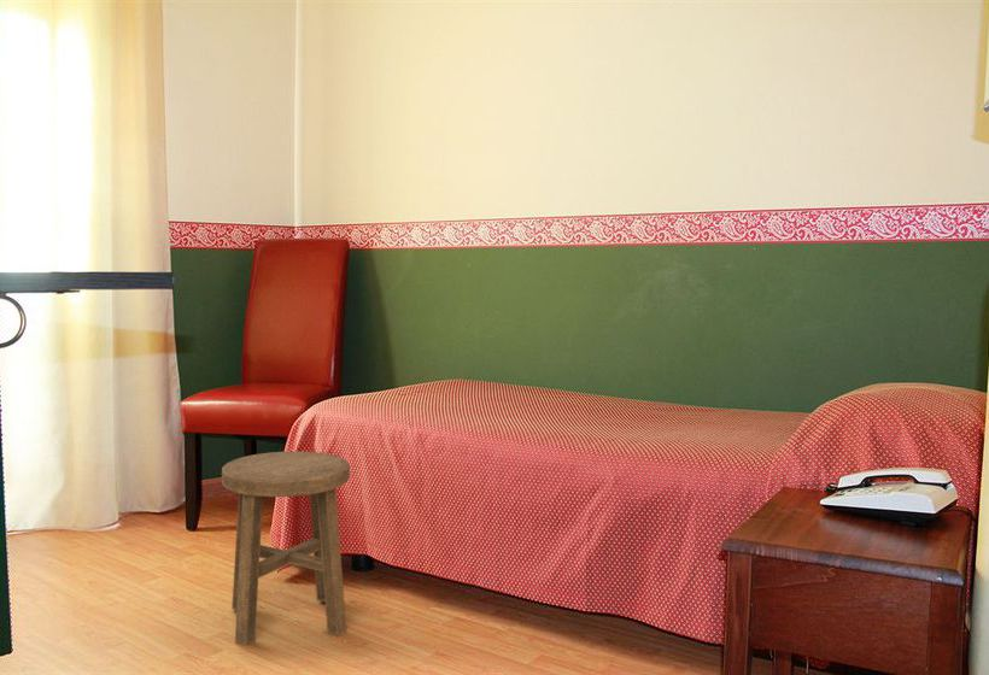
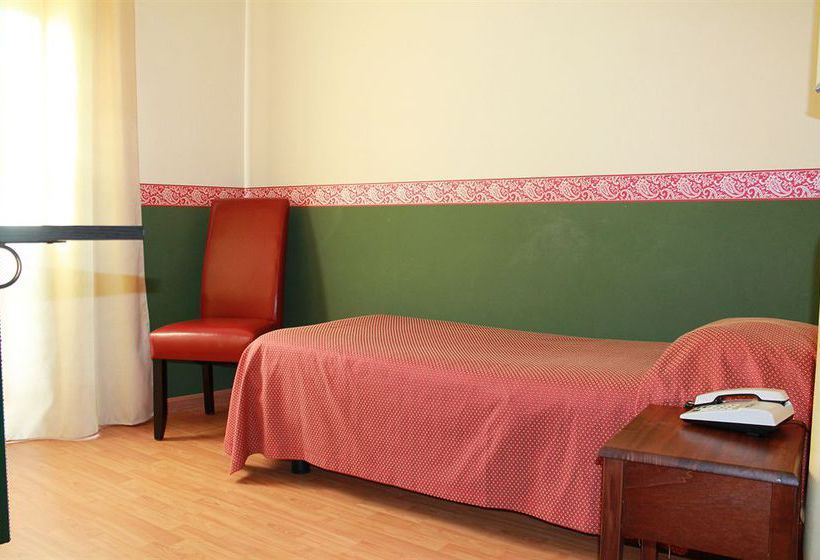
- stool (288, 548)
